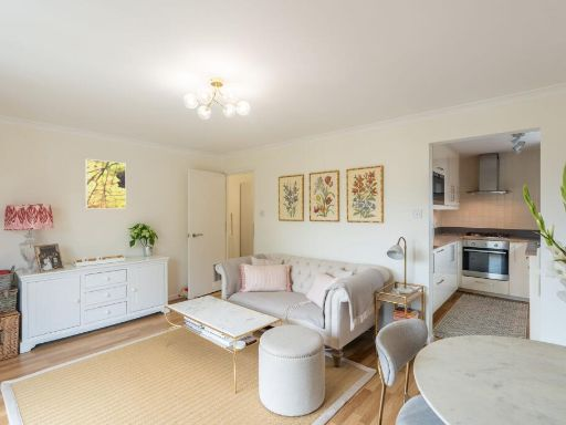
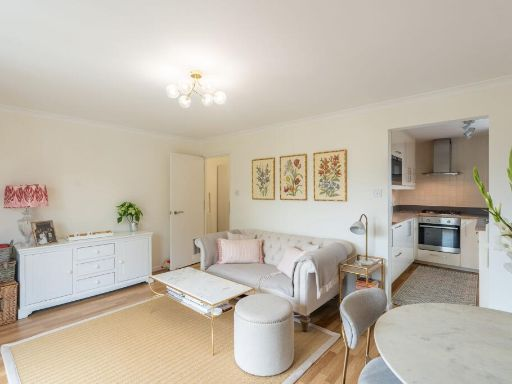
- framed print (106, 185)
